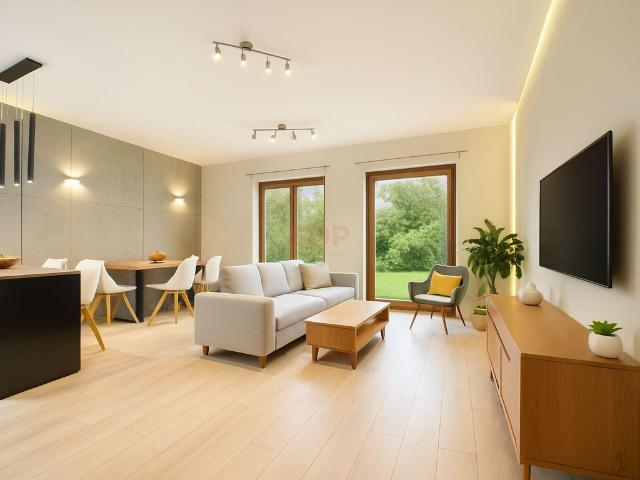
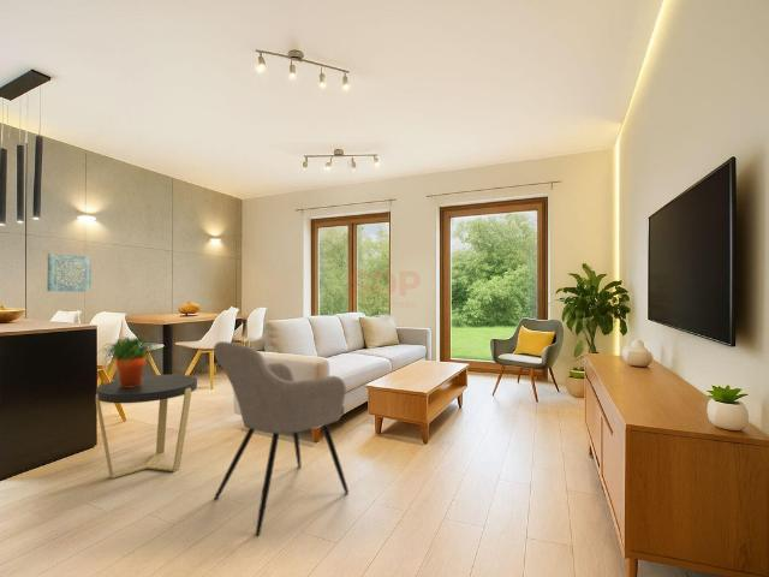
+ potted plant (130, 361)
+ side table (157, 424)
+ wall art (70, 273)
+ armchair (279, 417)
